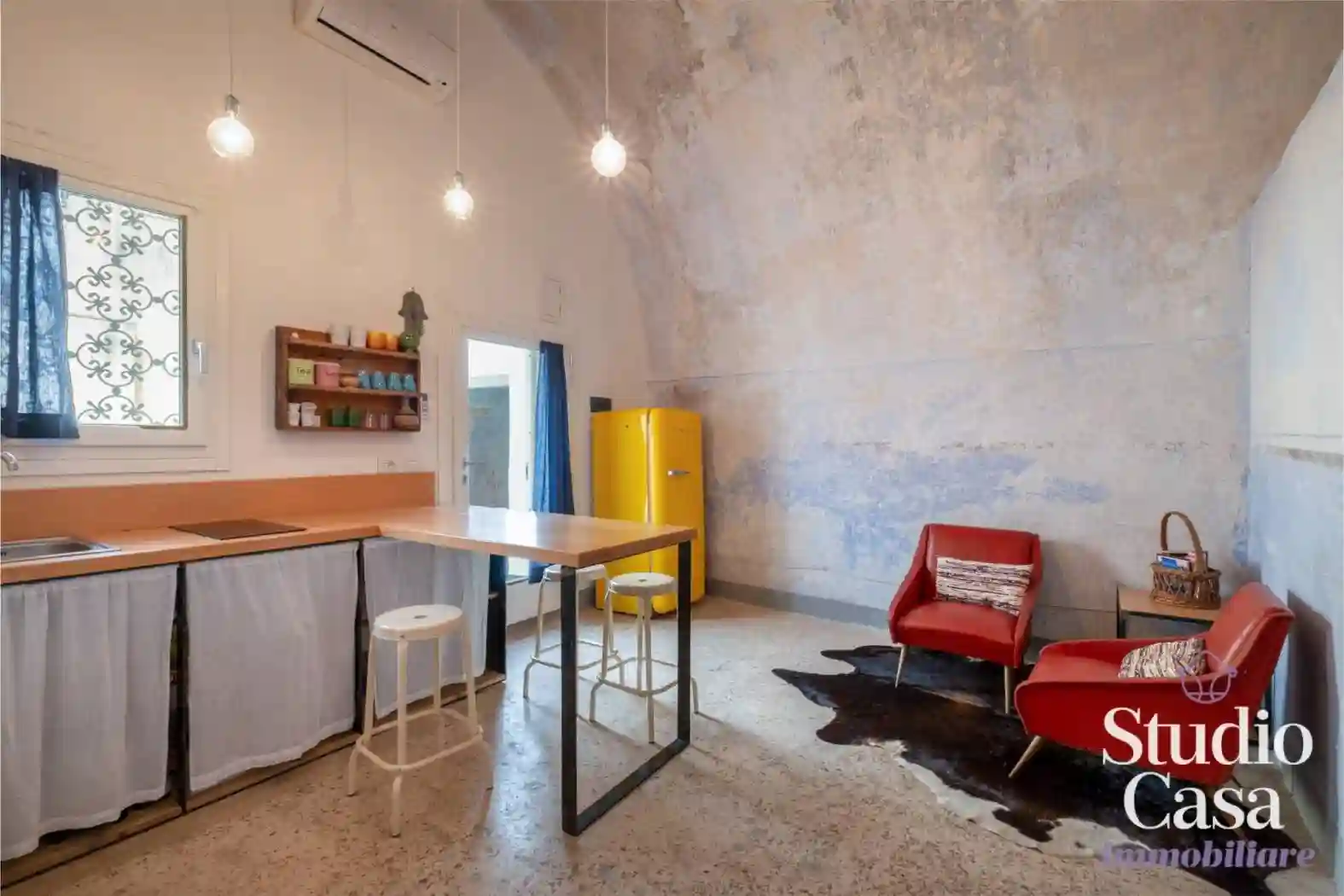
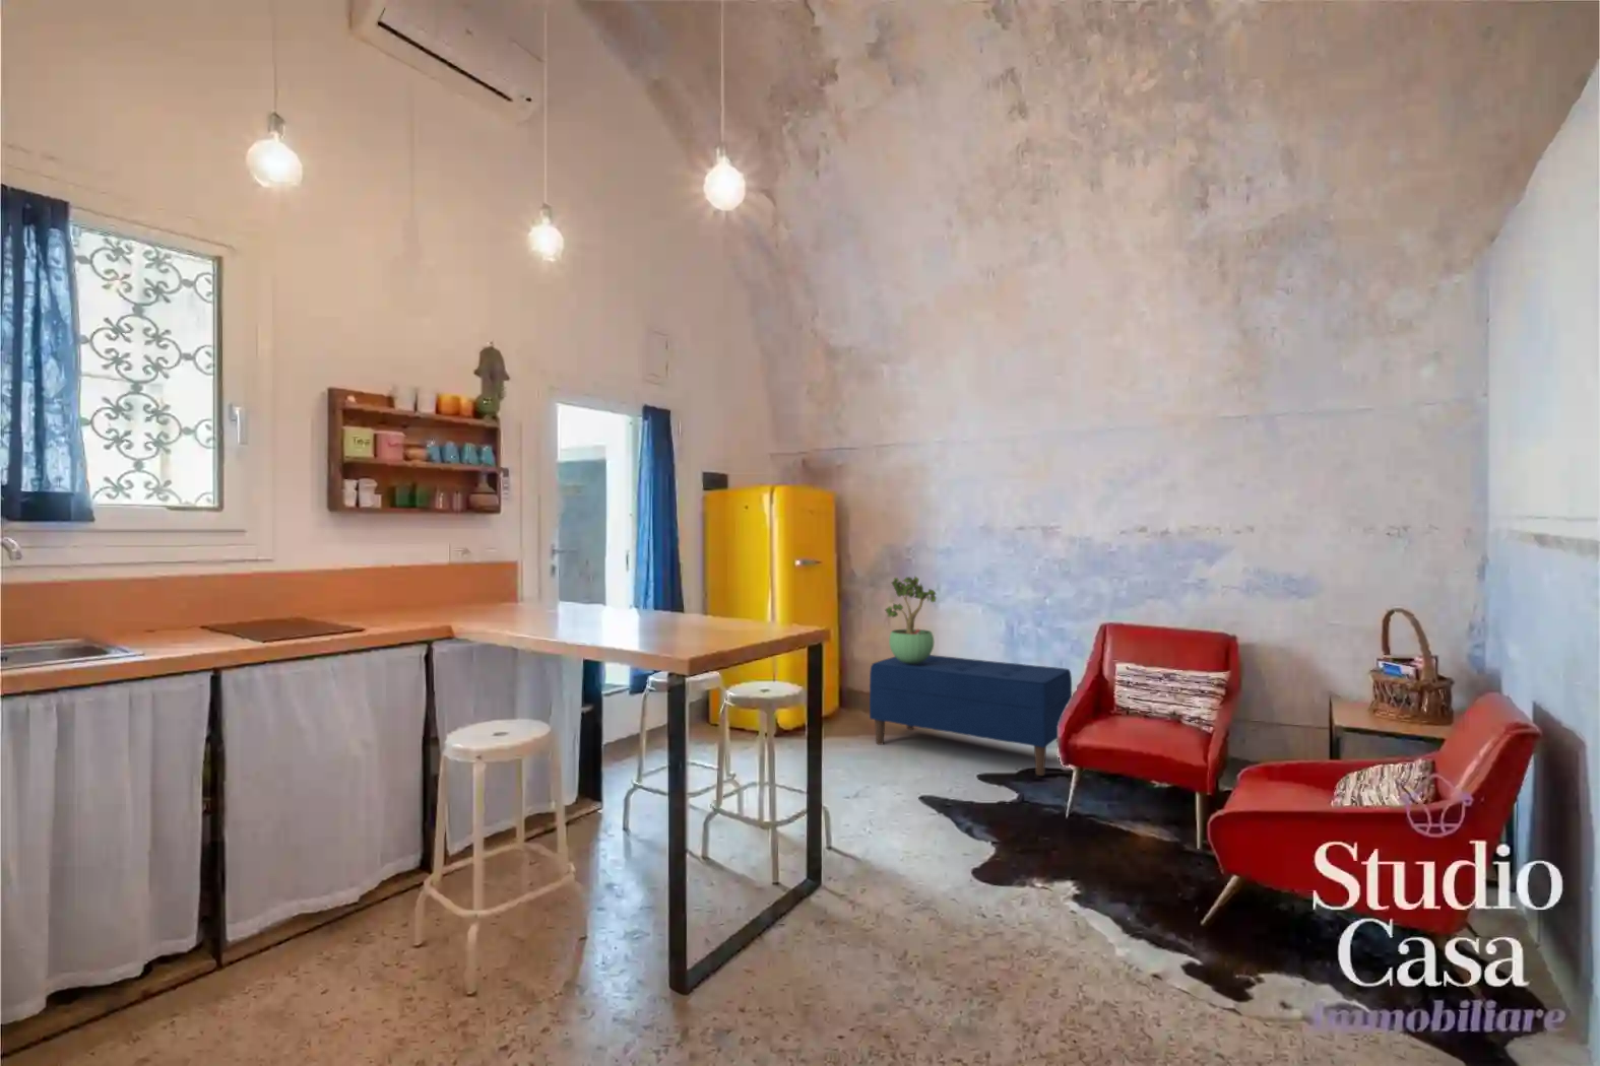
+ potted plant (913, 620)
+ bench (968, 708)
